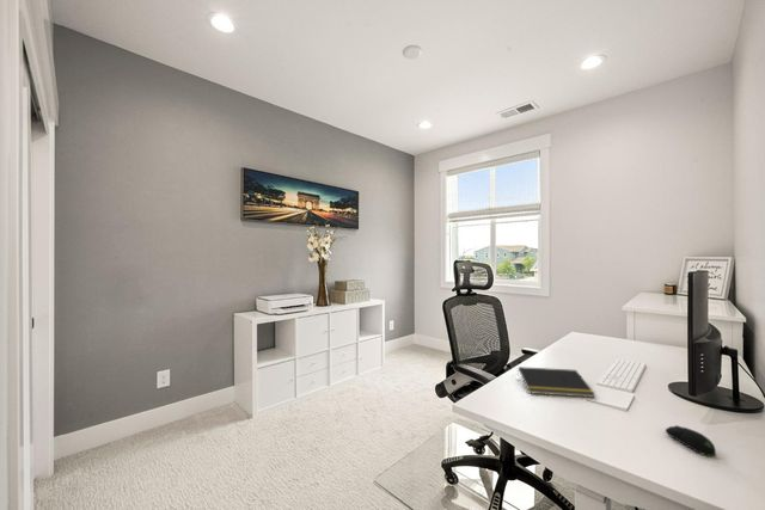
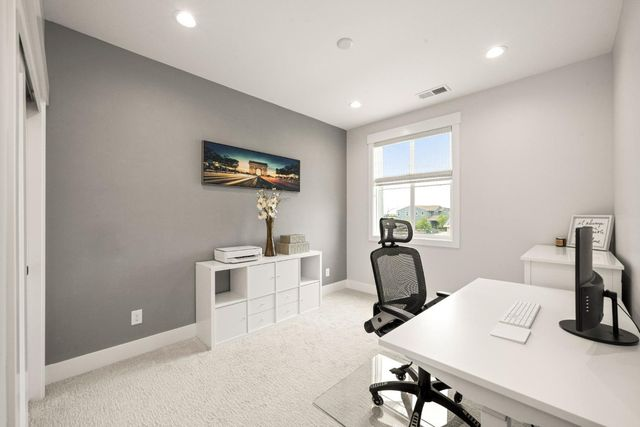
- notepad (553, 381)
- computer mouse (690, 436)
